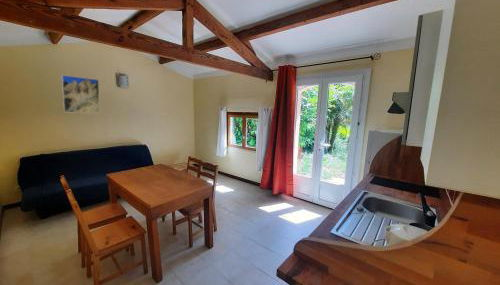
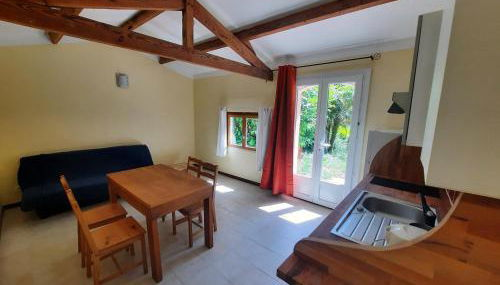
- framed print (81, 95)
